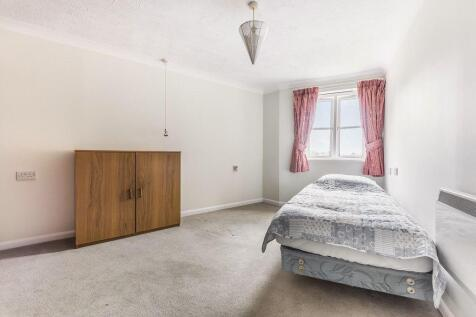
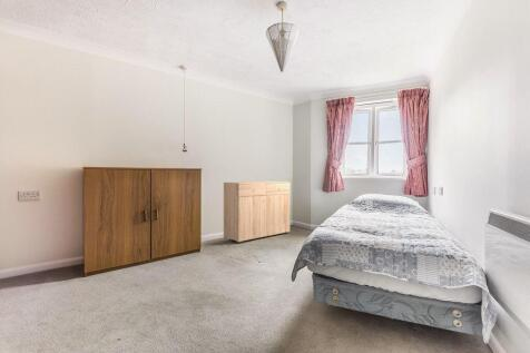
+ dresser (258, 208)
